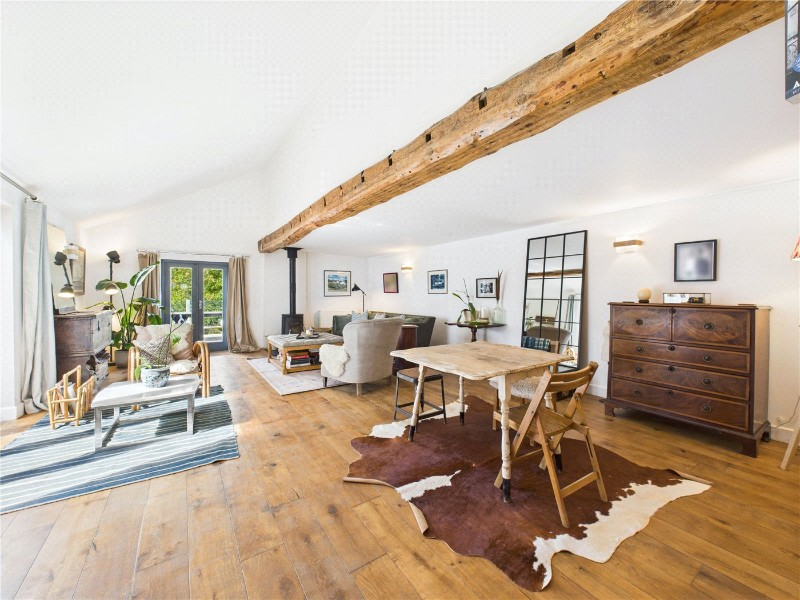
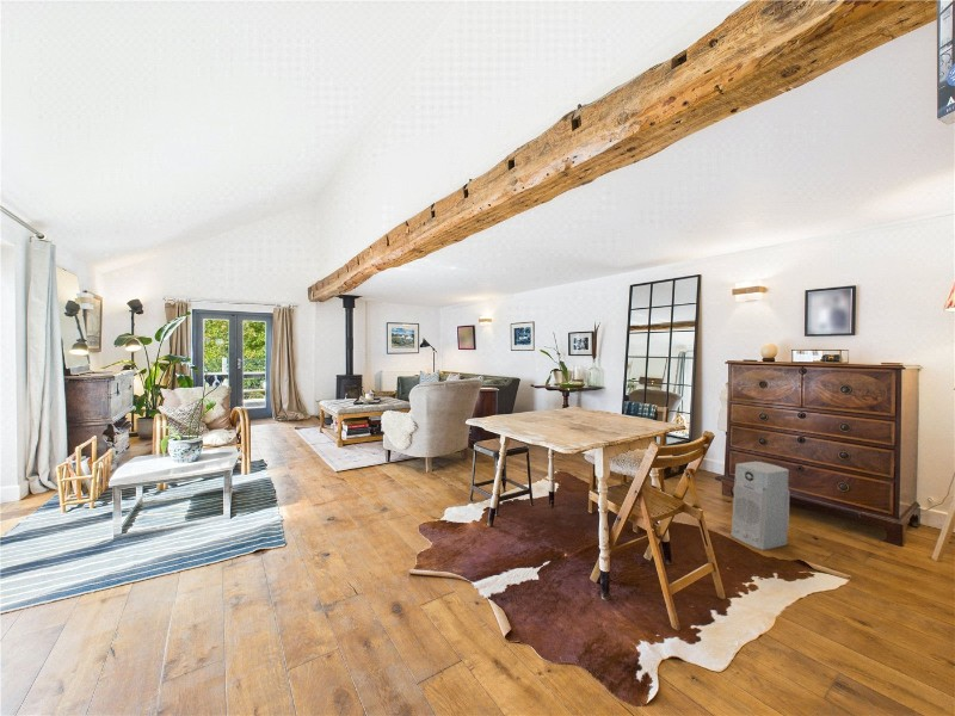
+ air purifier (760, 502)
